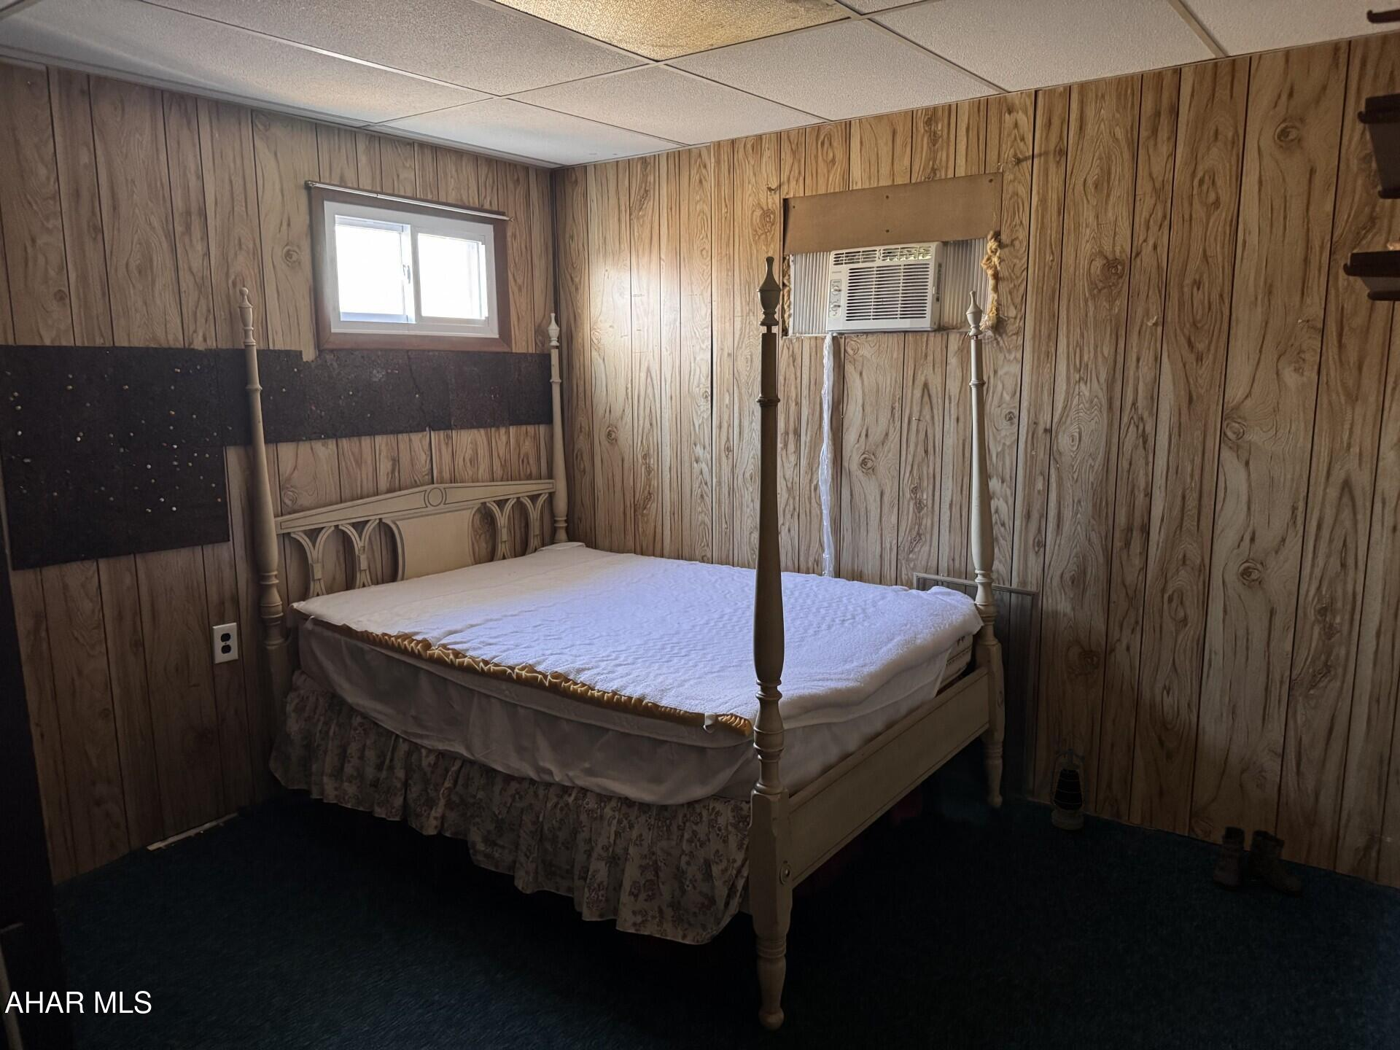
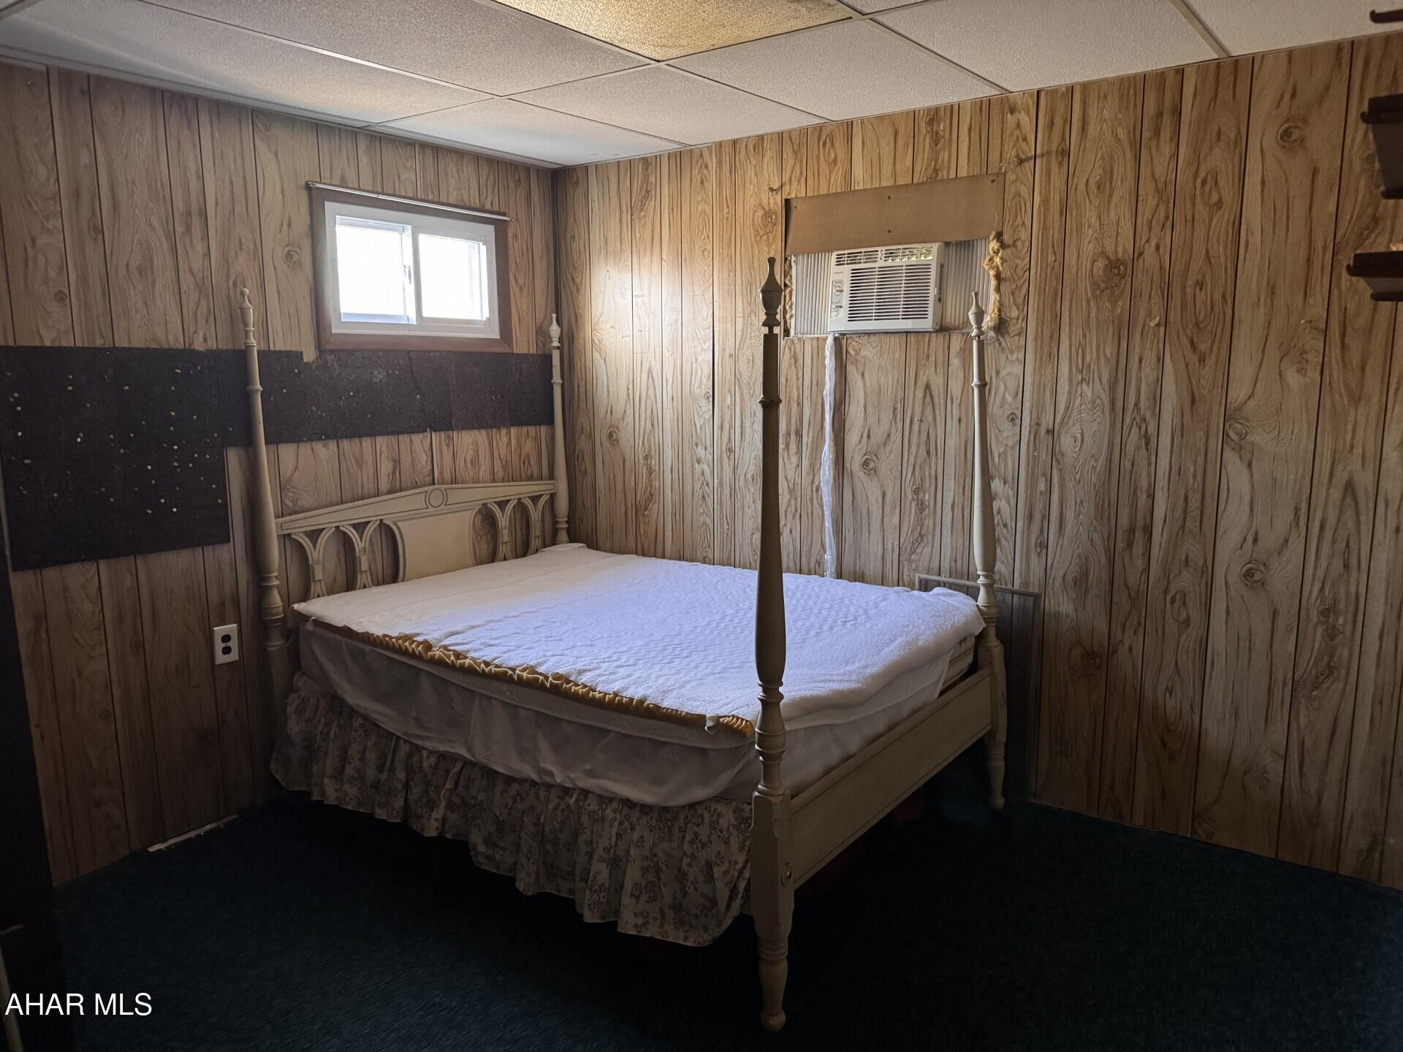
- lantern (1069, 778)
- boots (1250, 858)
